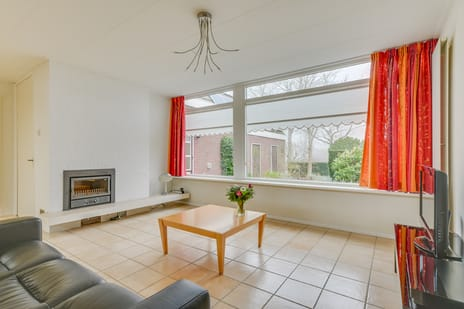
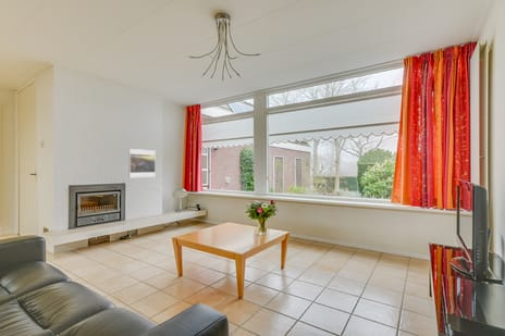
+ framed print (143, 163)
